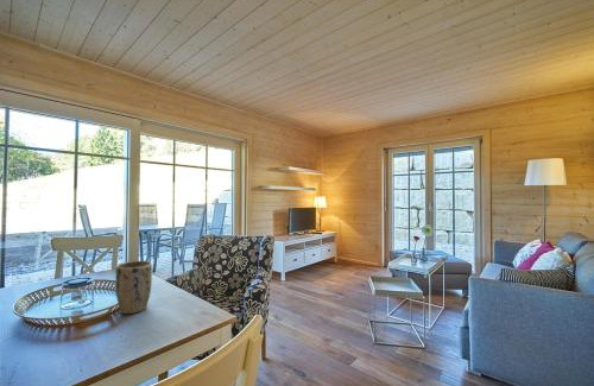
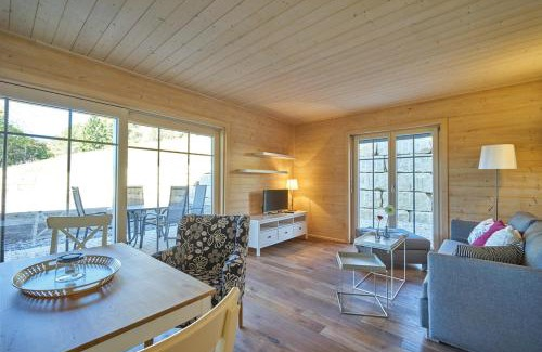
- plant pot (133, 286)
